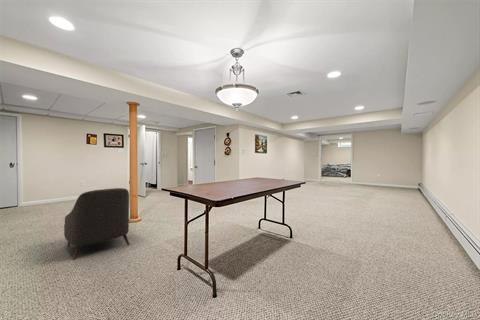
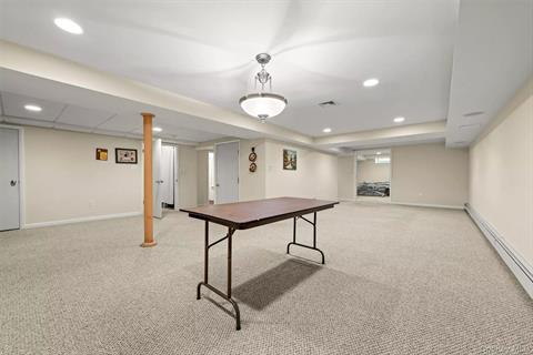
- leather (100, 215)
